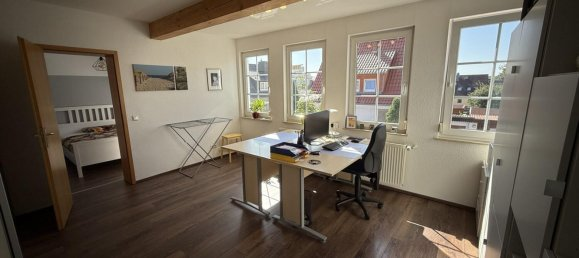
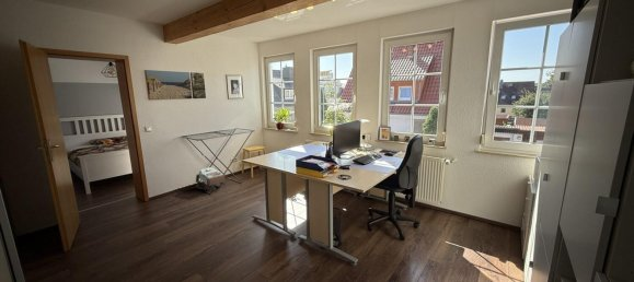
+ backpack (210, 178)
